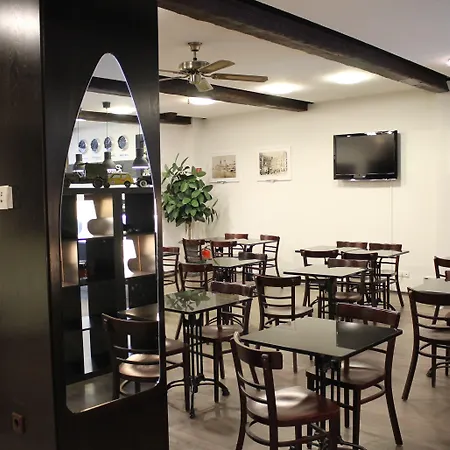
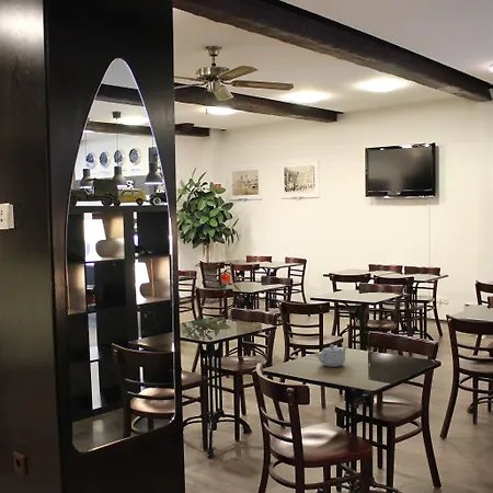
+ teapot (333, 354)
